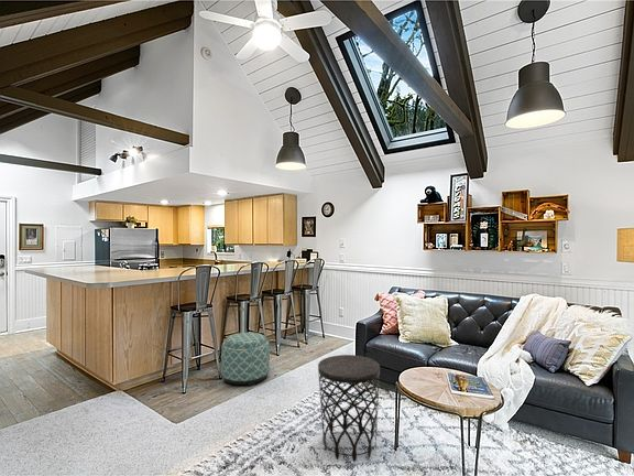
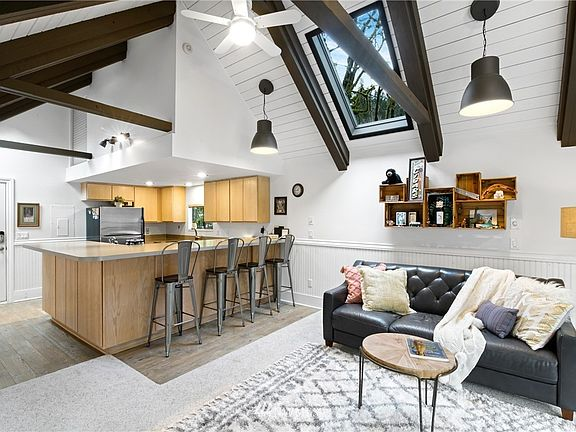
- side table (349, 405)
- ottoman (245, 357)
